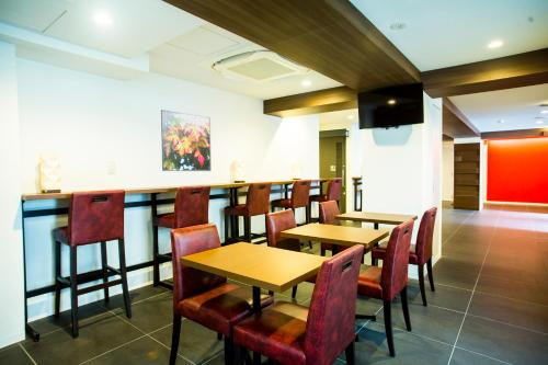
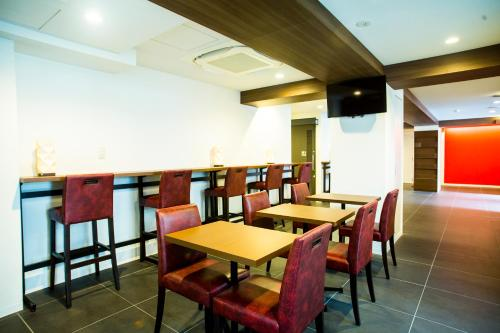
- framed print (187, 142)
